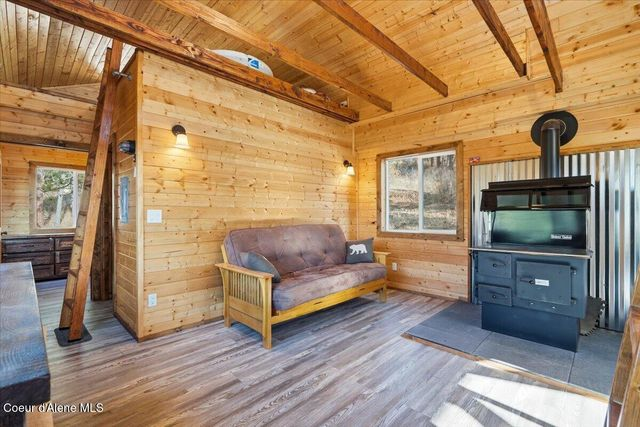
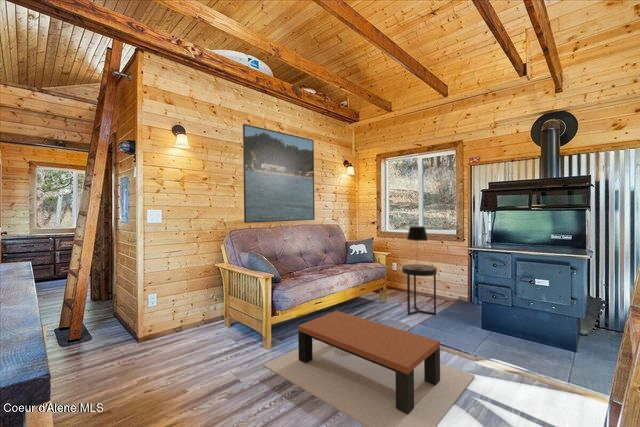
+ table lamp (417, 247)
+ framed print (282, 177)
+ side table (415, 289)
+ coffee table (364, 351)
